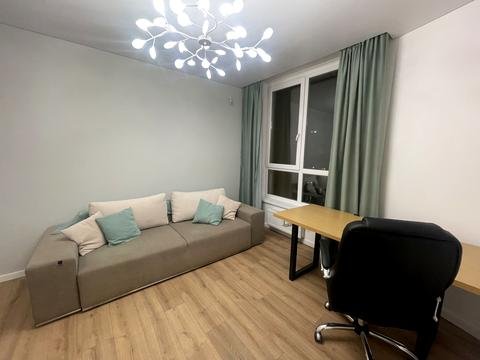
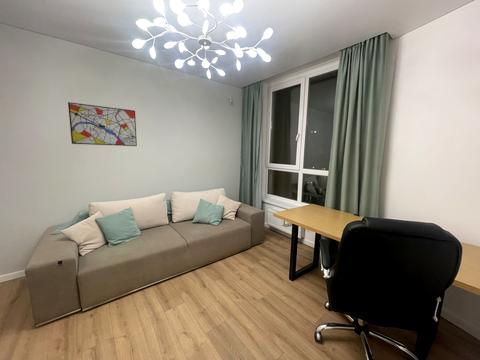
+ wall art (105, 126)
